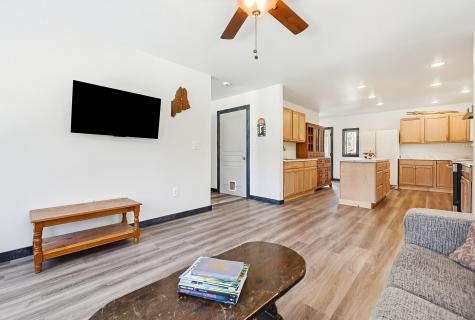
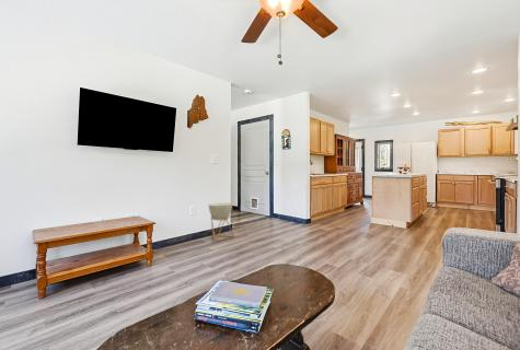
+ planter (220, 220)
